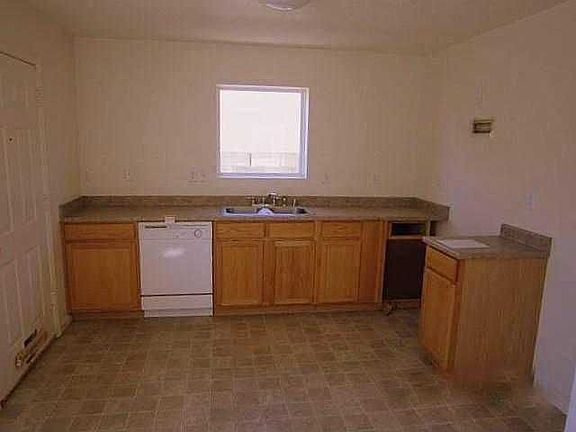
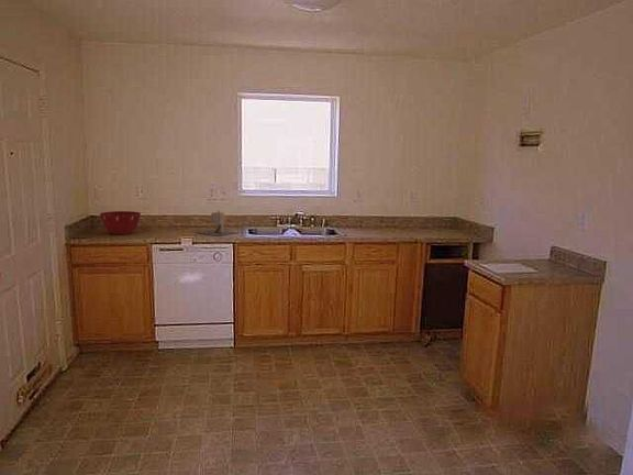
+ mixing bowl (121, 223)
+ architectural model (216, 221)
